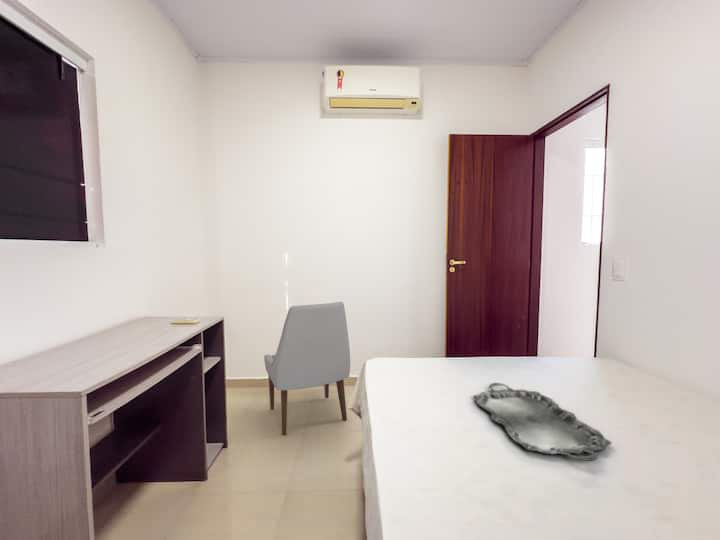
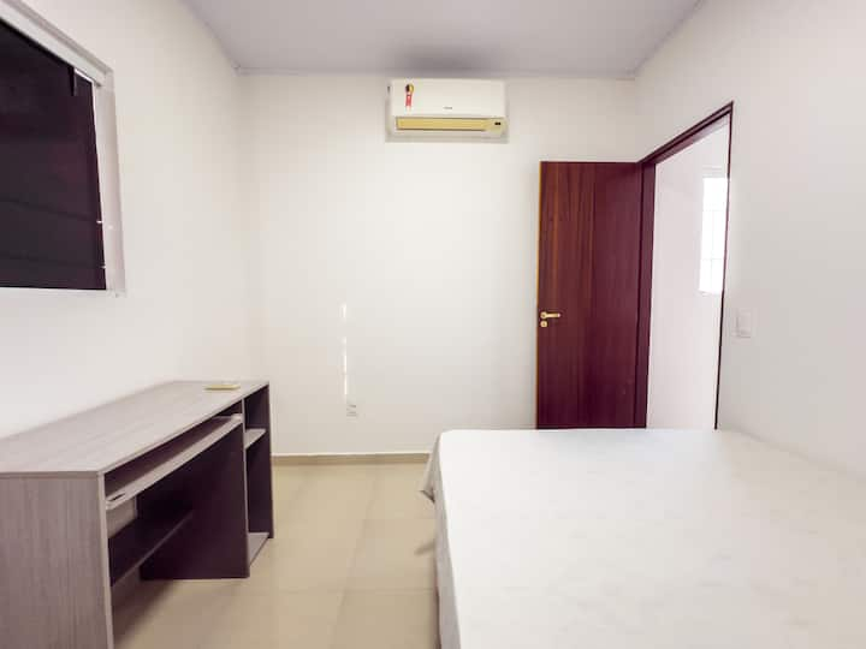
- serving tray (533, 416)
- chair (308, 358)
